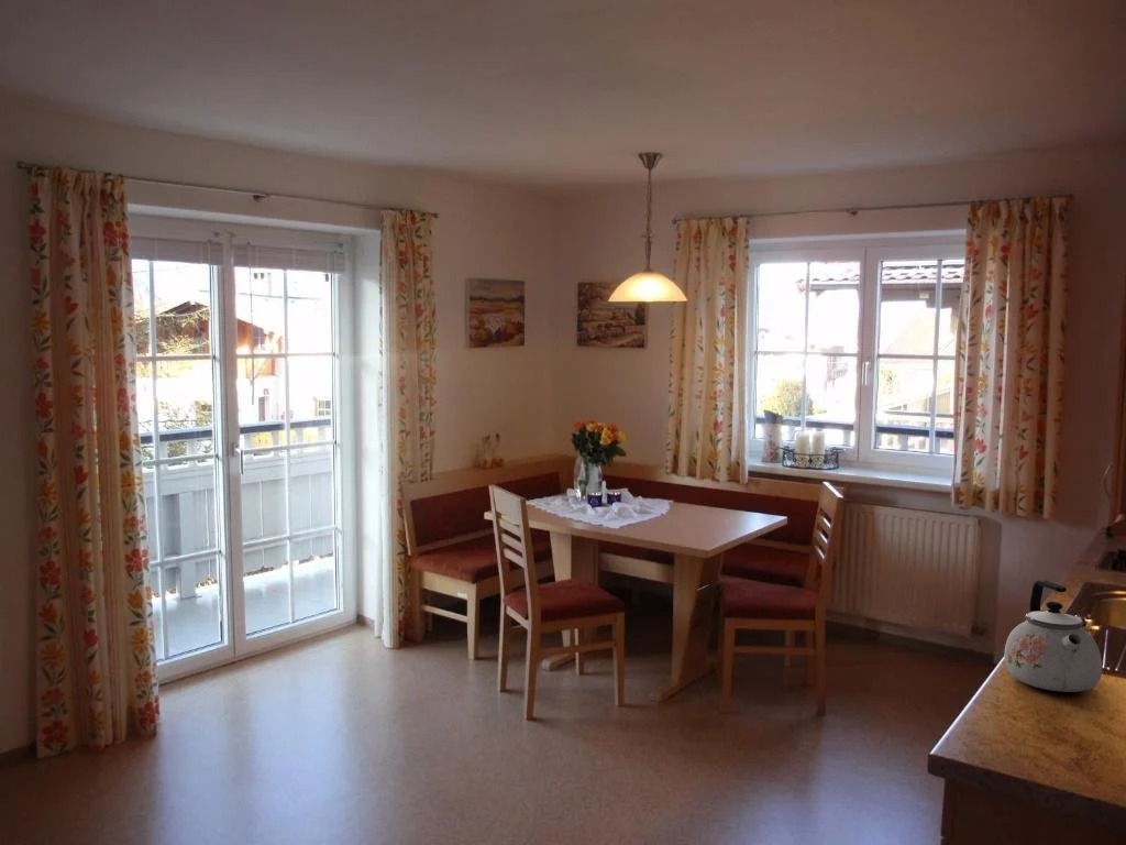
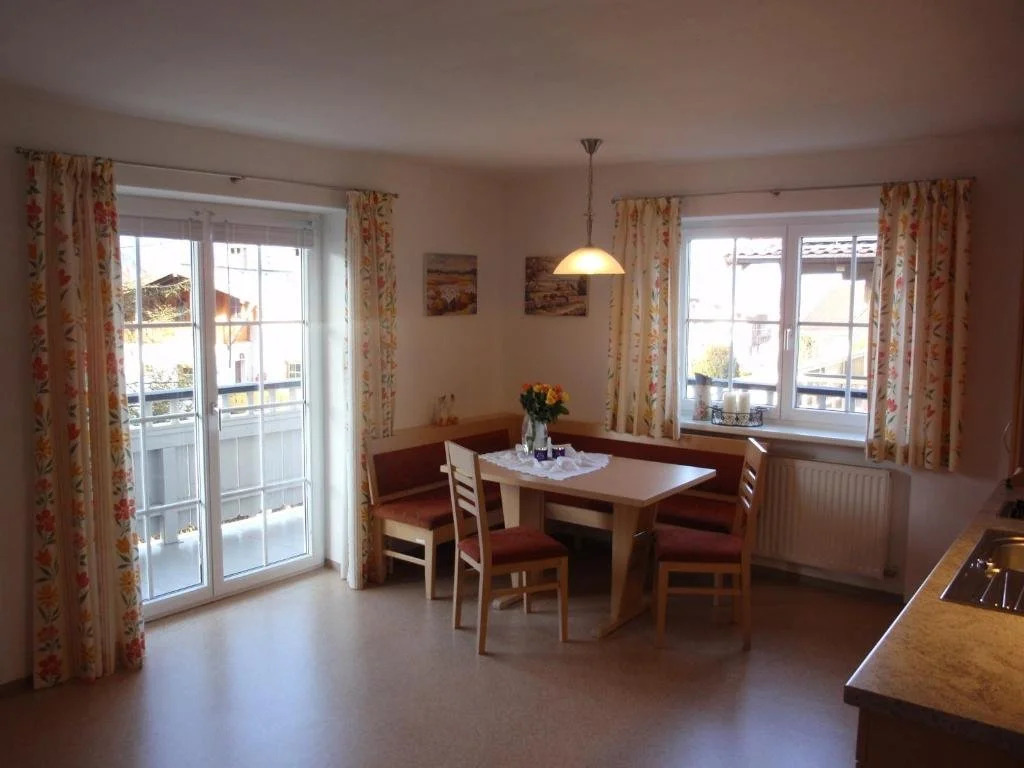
- kettle (1053, 634)
